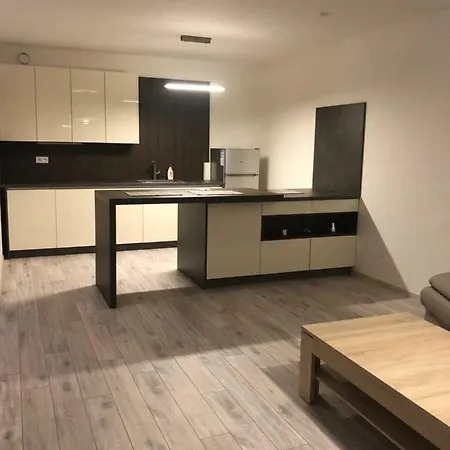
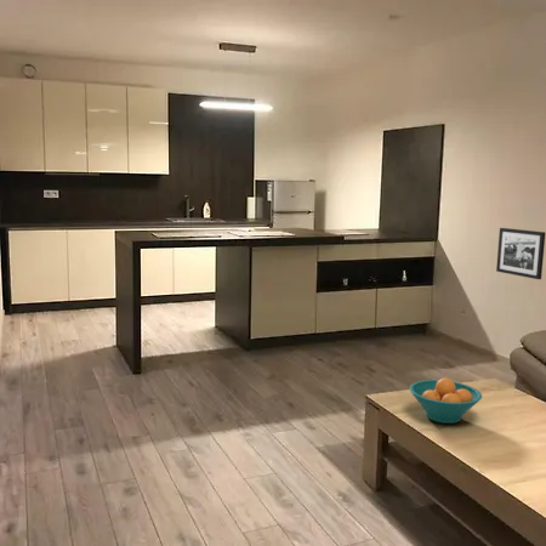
+ fruit bowl (444, 398)
+ picture frame (519, 252)
